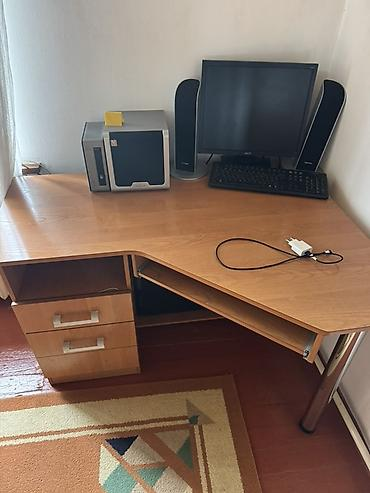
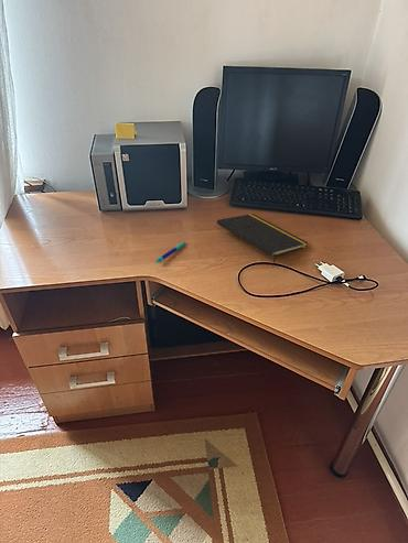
+ notepad (261, 232)
+ pen (172, 251)
